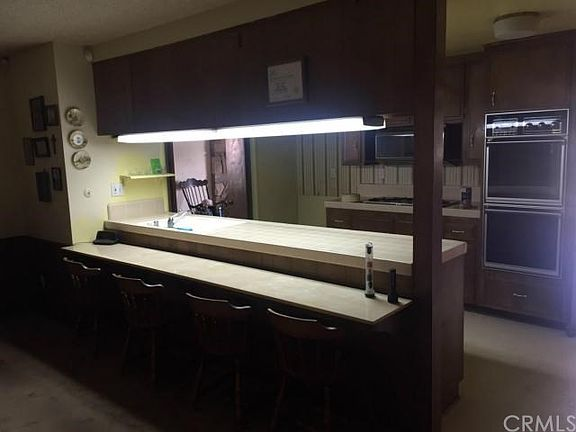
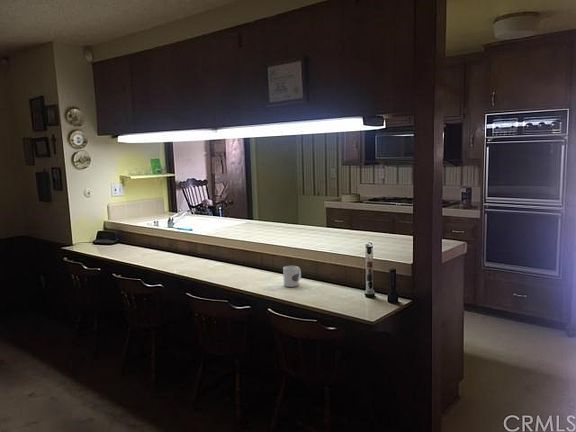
+ mug (293, 275)
